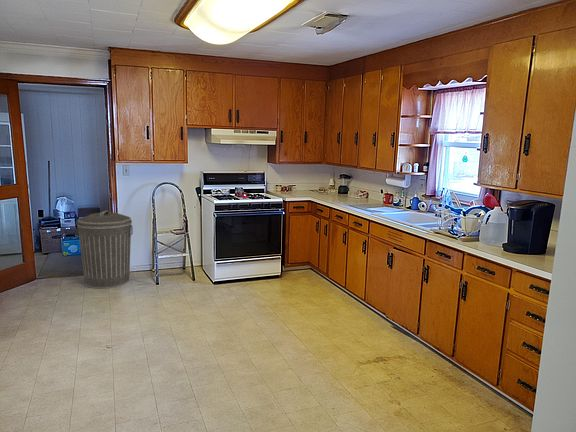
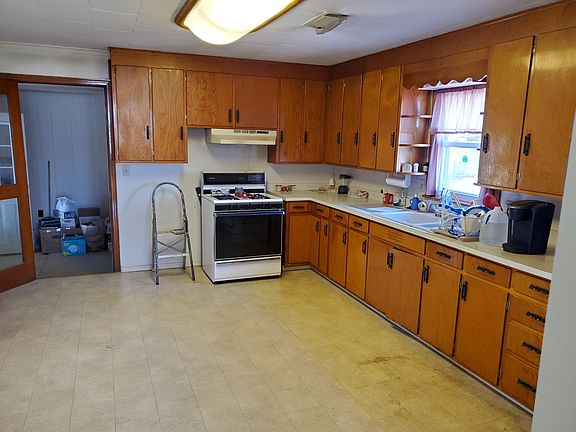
- trash can (106, 247)
